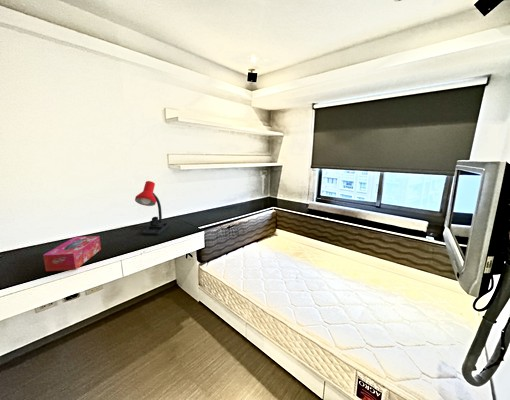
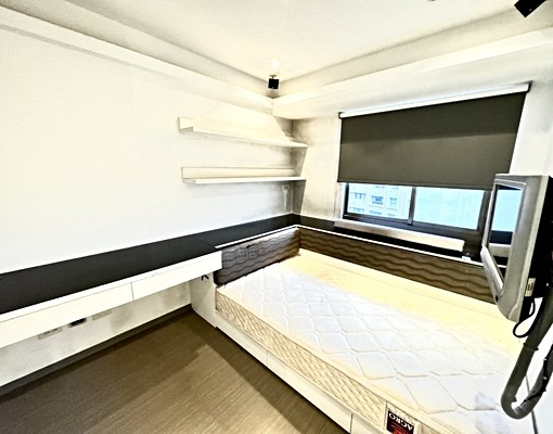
- tissue box (75, 251)
- desk lamp (152, 205)
